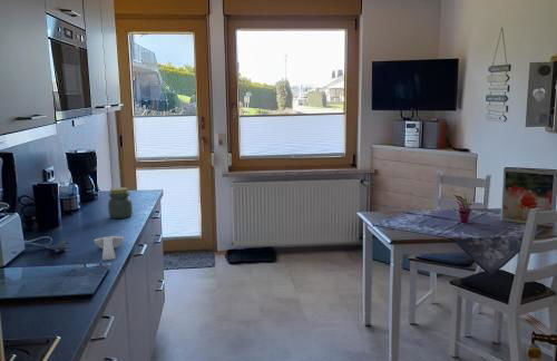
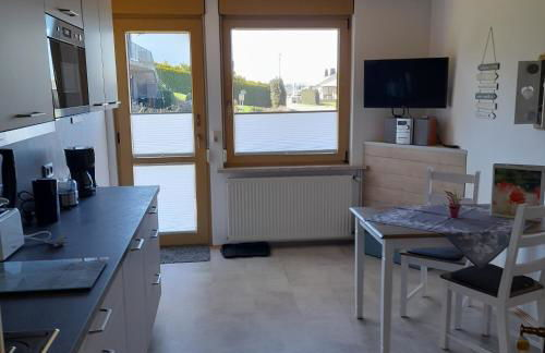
- jar (119, 202)
- spoon rest (108, 243)
